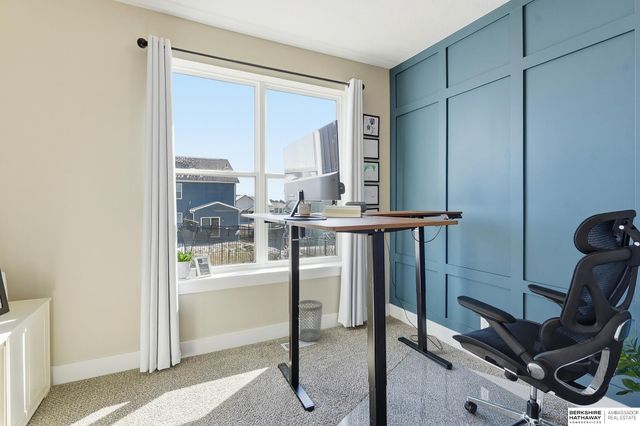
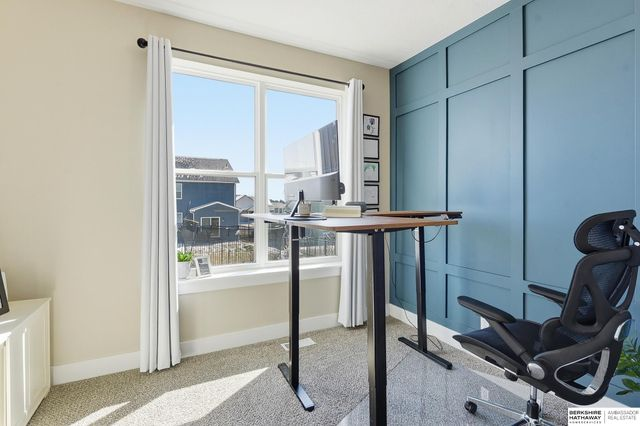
- wastebasket (308, 320)
